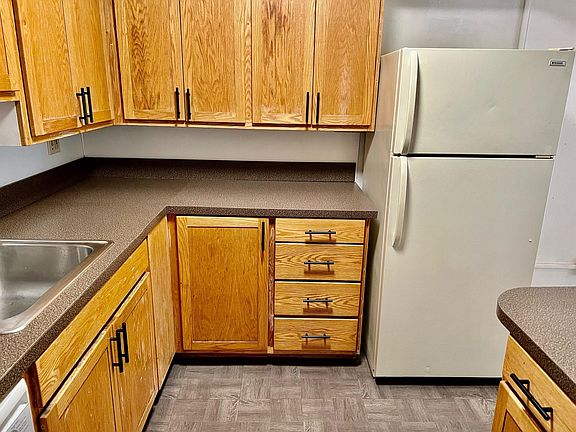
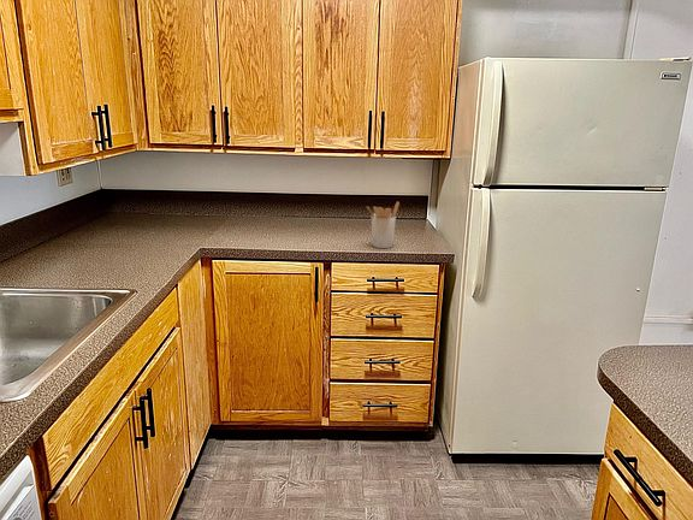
+ utensil holder (383, 224)
